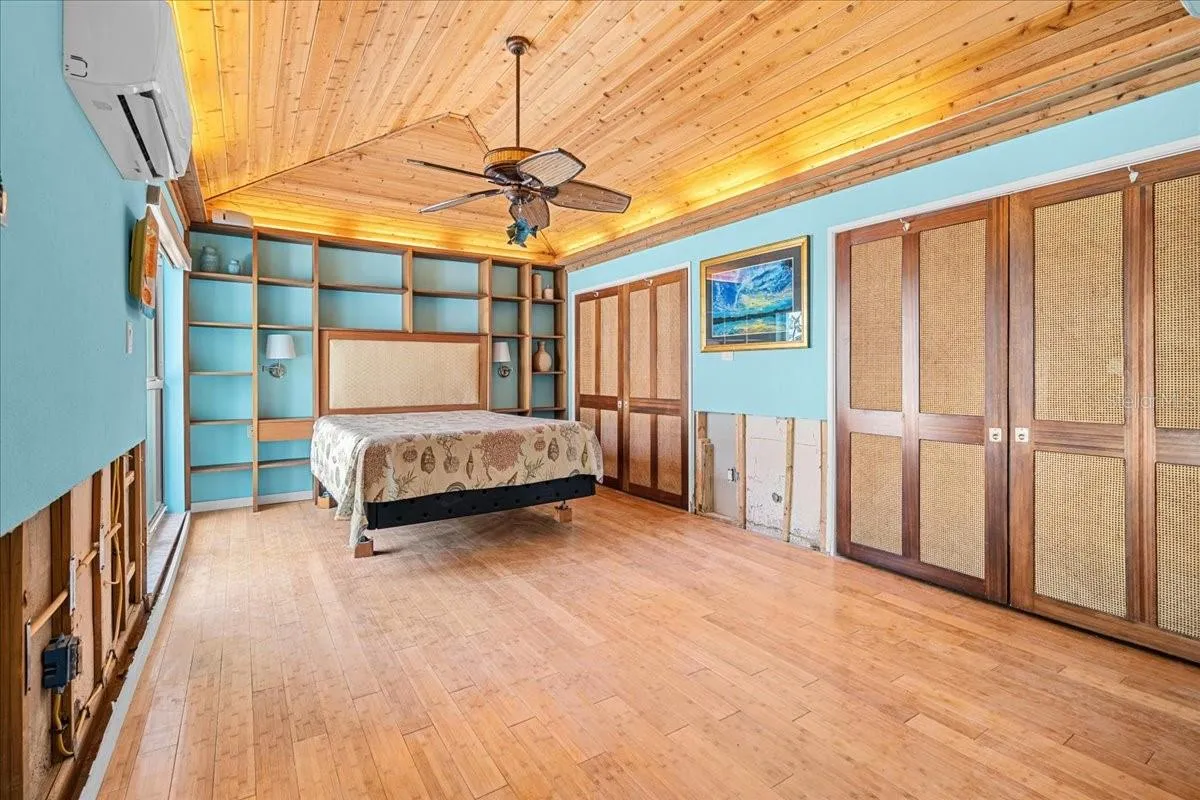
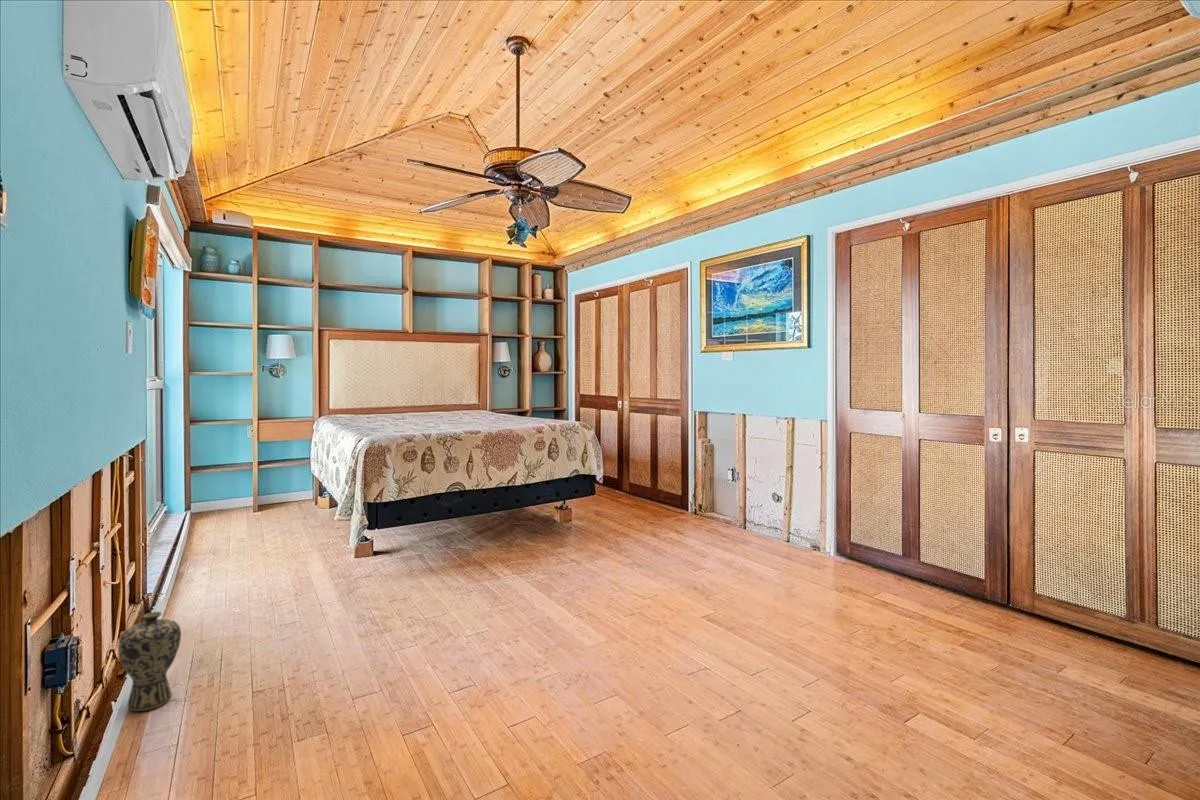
+ vase (150, 658)
